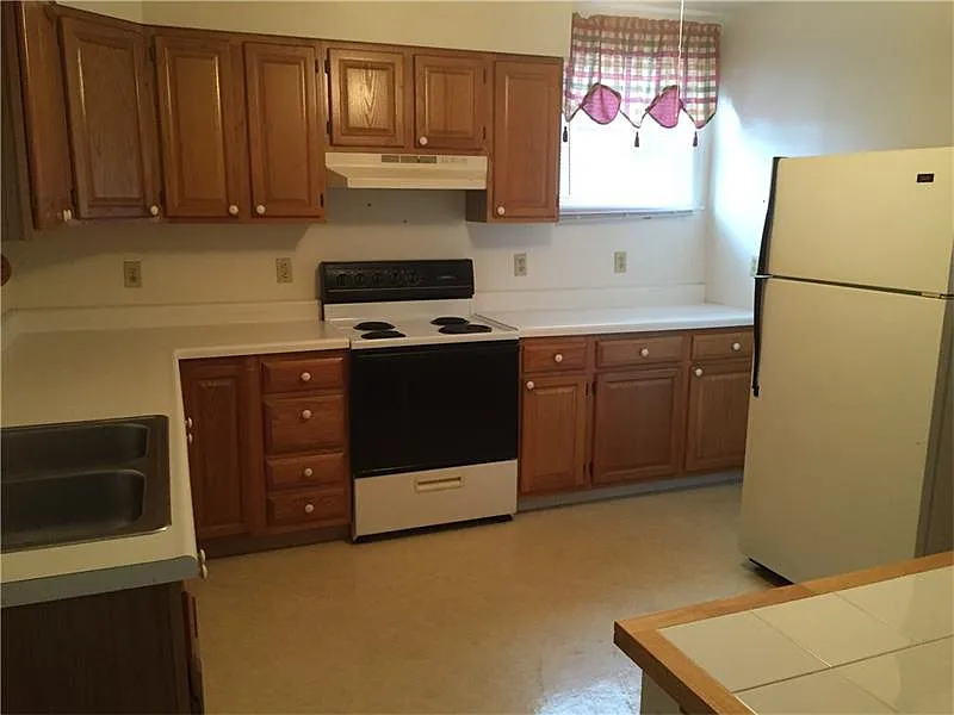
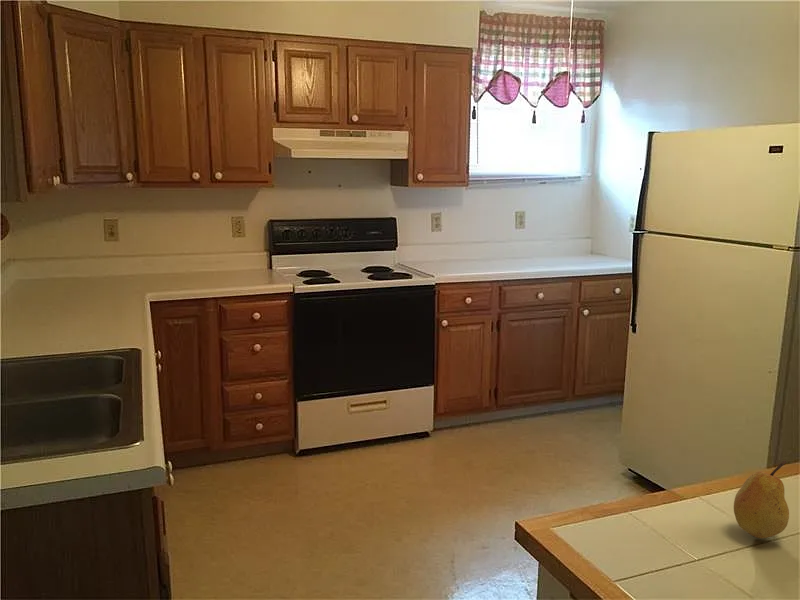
+ fruit (762, 499)
